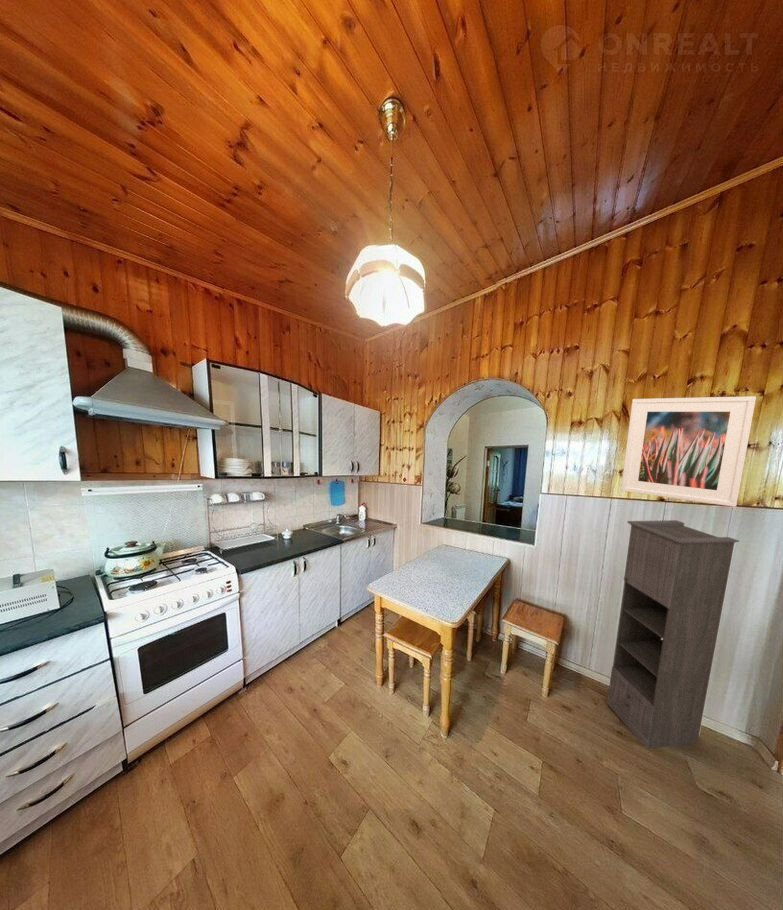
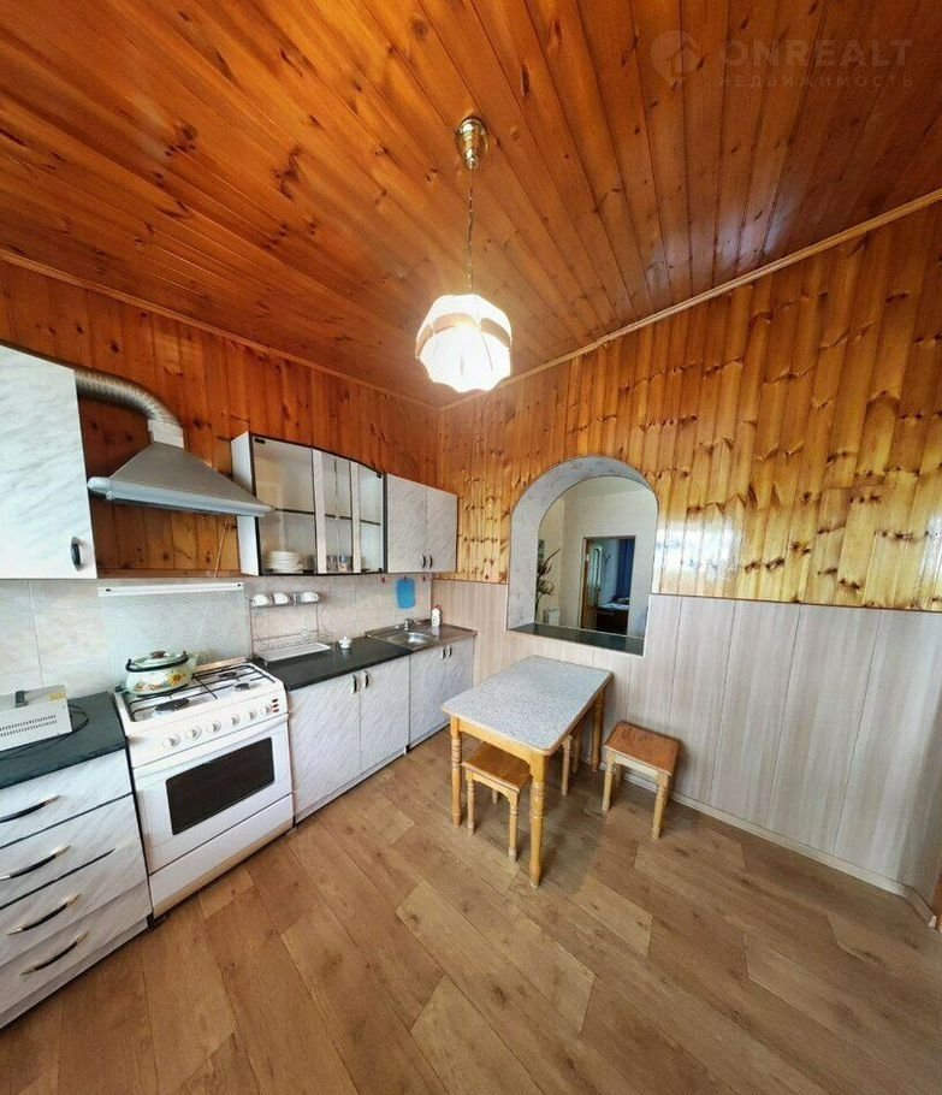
- storage cabinet (662, 630)
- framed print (680, 449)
